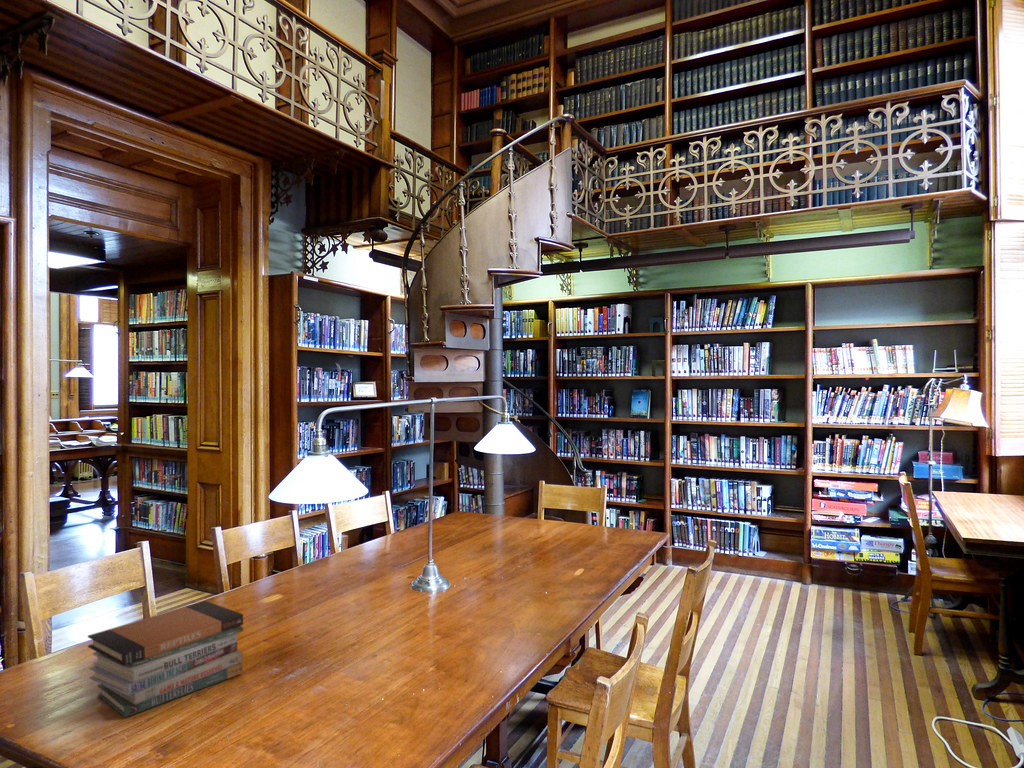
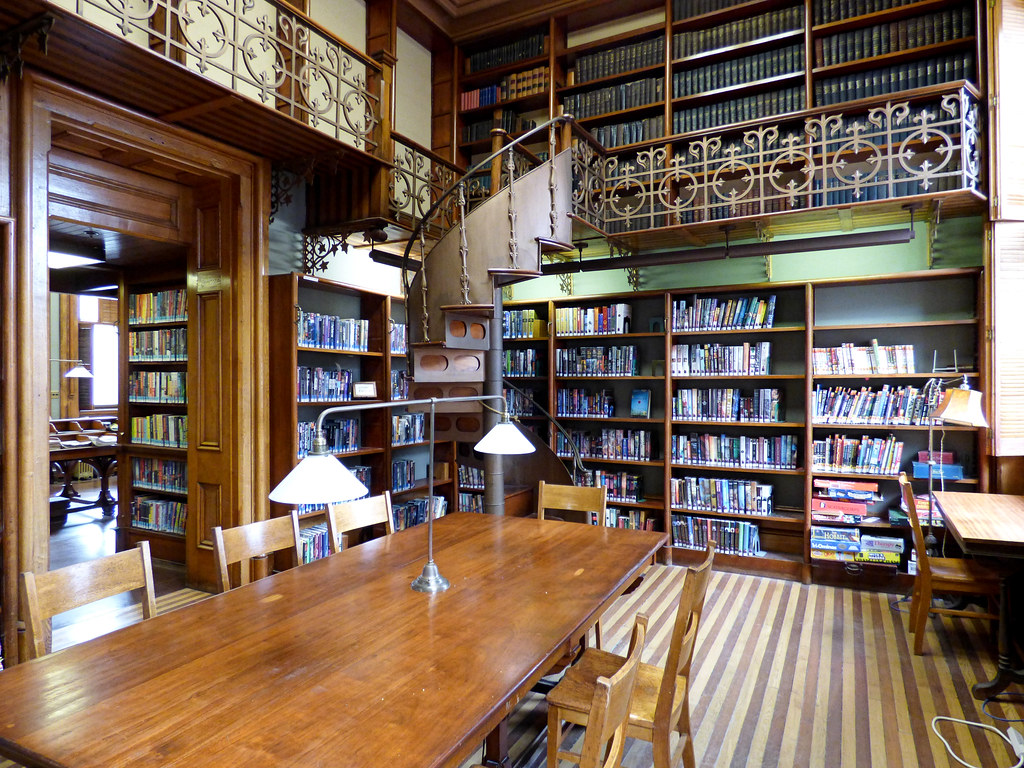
- book stack (169, 654)
